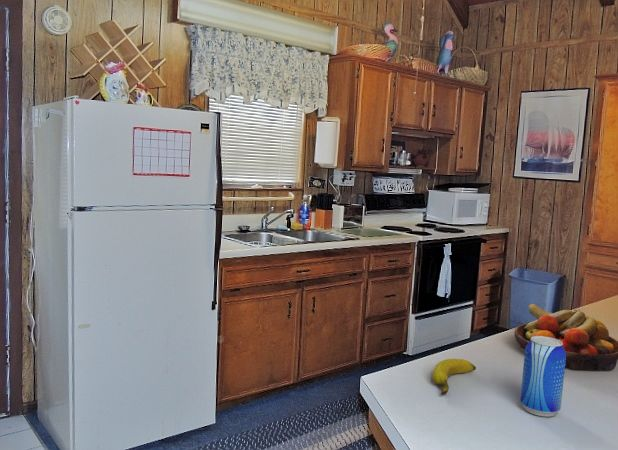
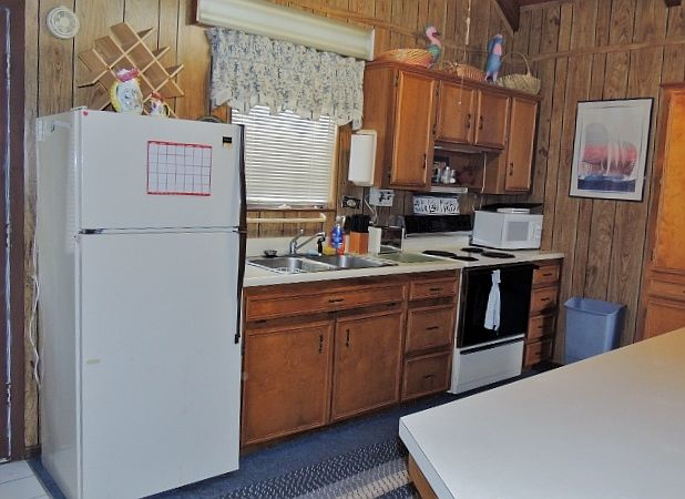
- beer can (543, 375)
- banana (450, 372)
- fruit bowl (566, 333)
